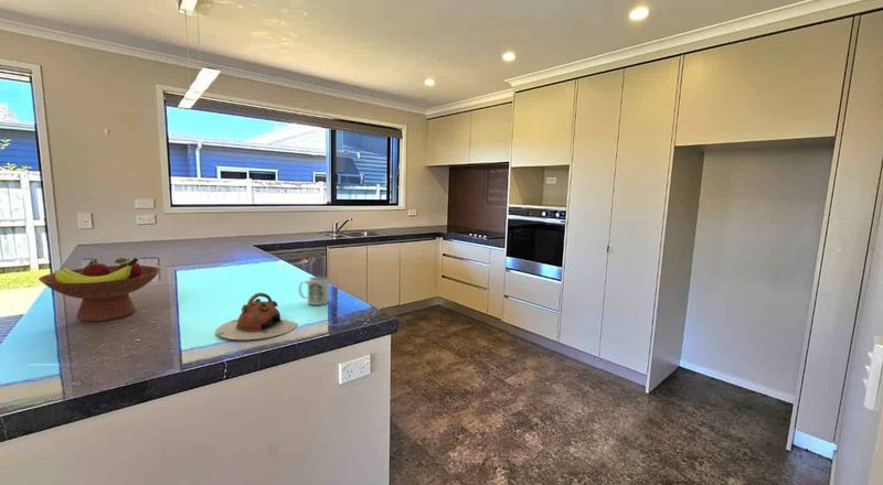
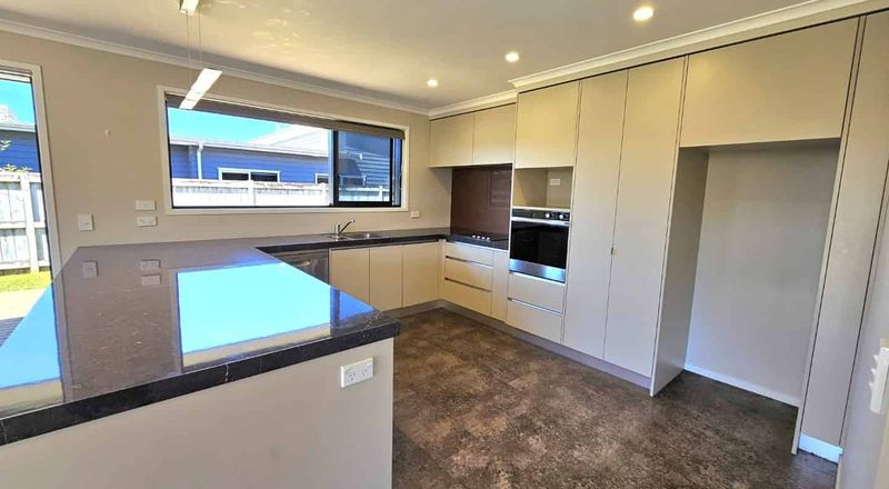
- teapot (258, 310)
- fruit bowl (105, 285)
- mug (313, 290)
